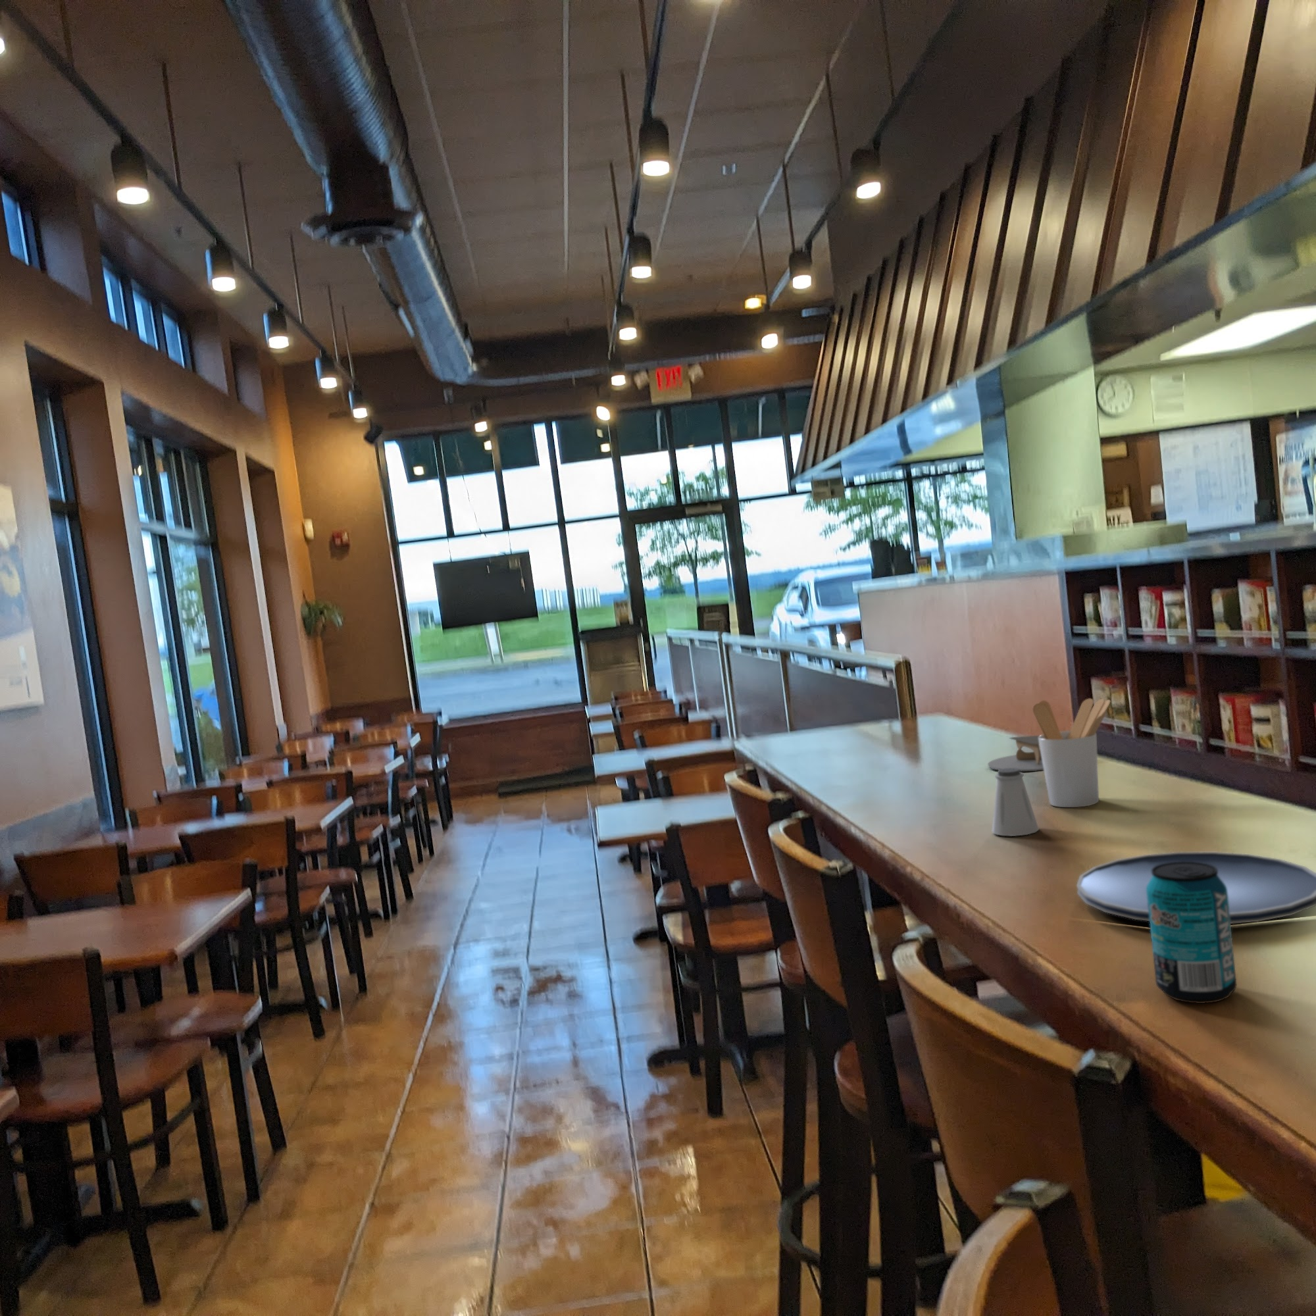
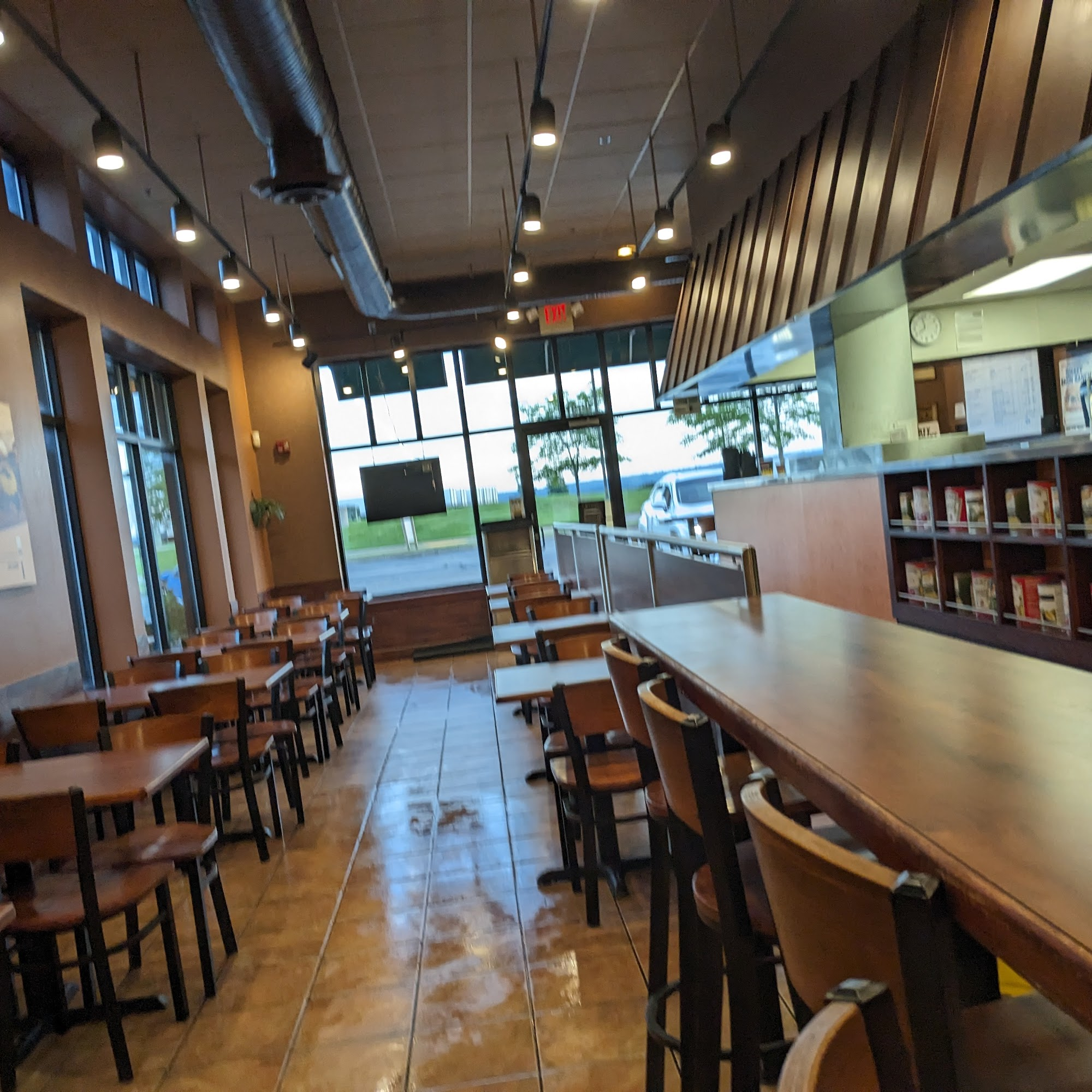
- beverage can (1189, 930)
- saltshaker (1012, 800)
- napkin holder (1034, 751)
- plate (1217, 875)
- utensil holder (1079, 750)
